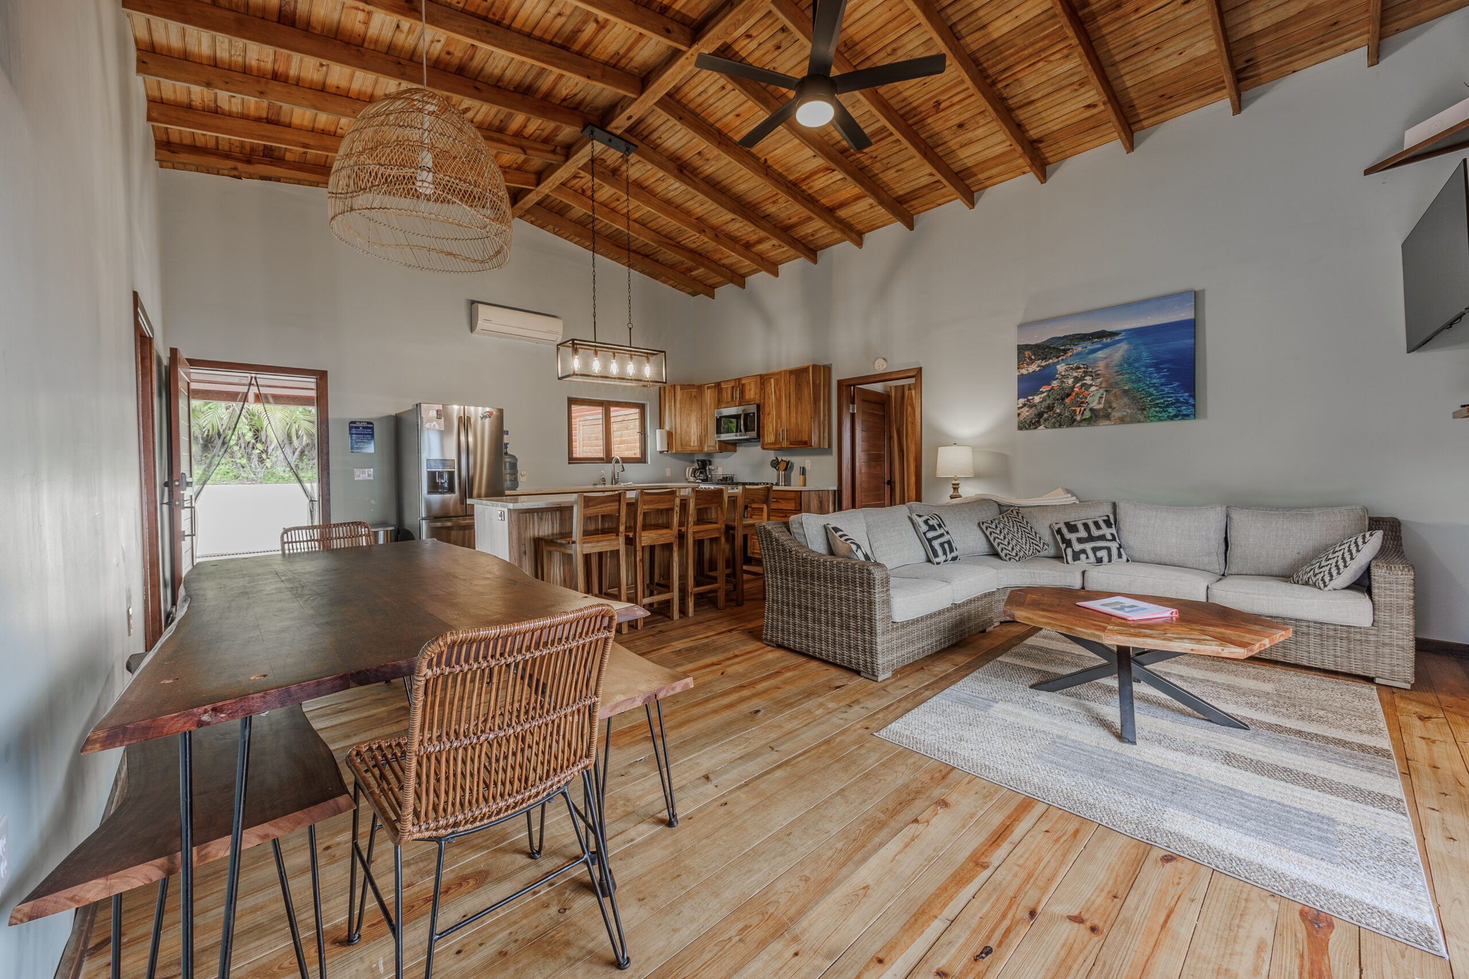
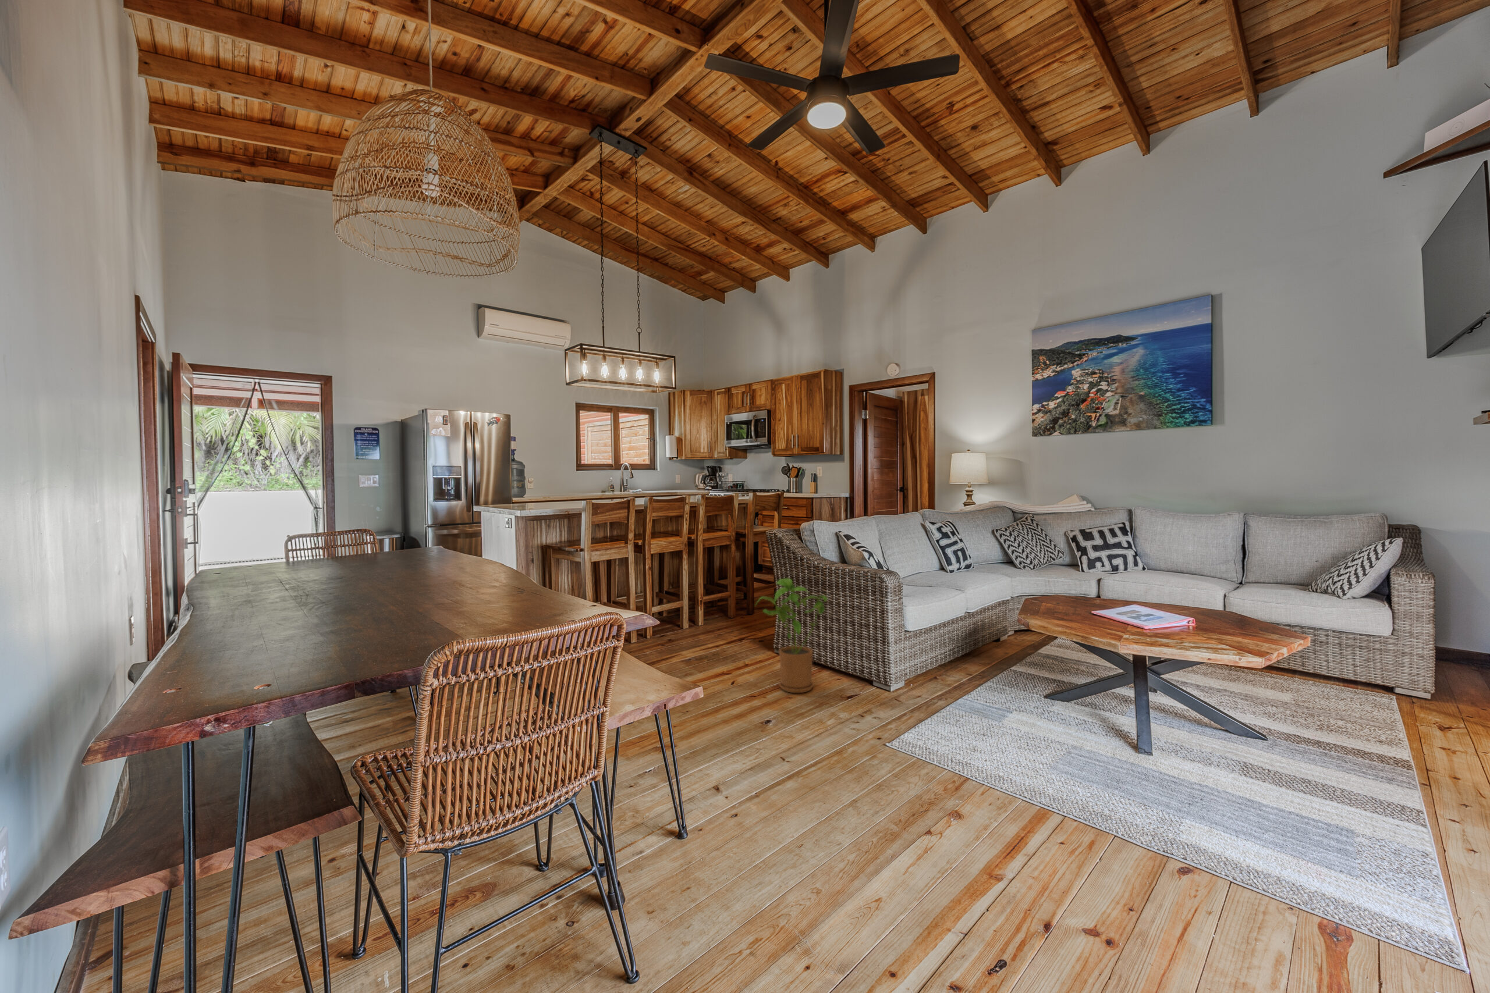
+ house plant (789, 633)
